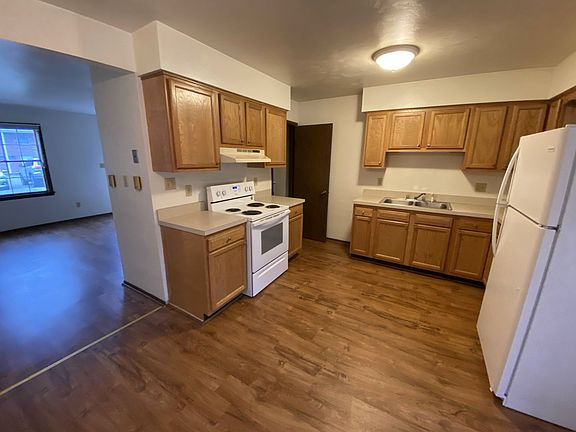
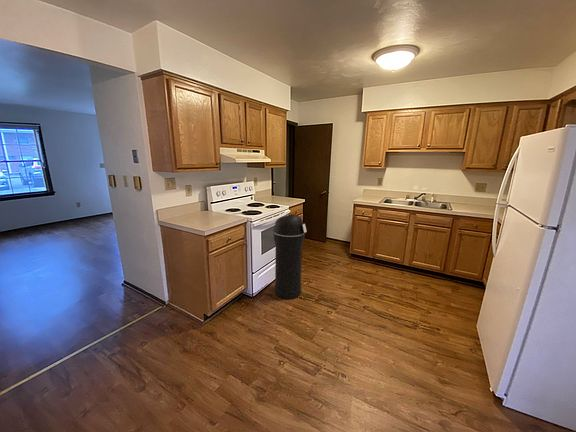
+ trash can (289, 254)
